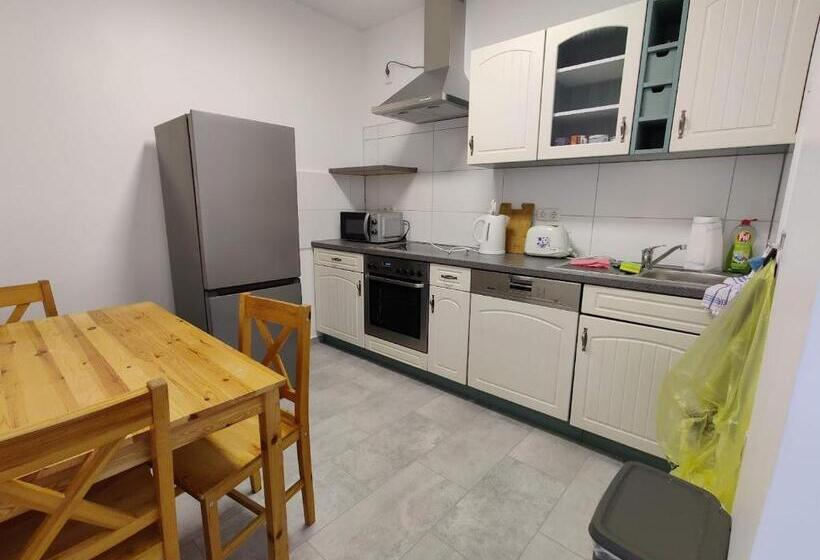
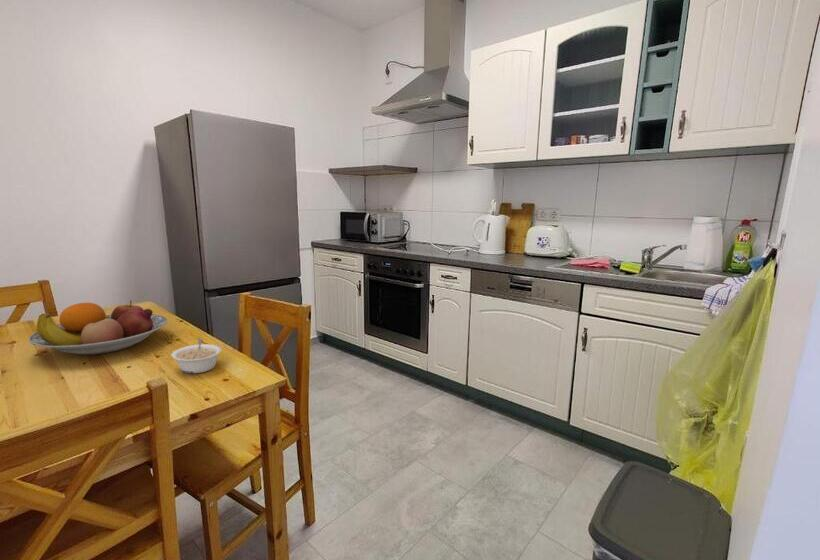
+ legume (196, 357)
+ fruit bowl (103, 323)
